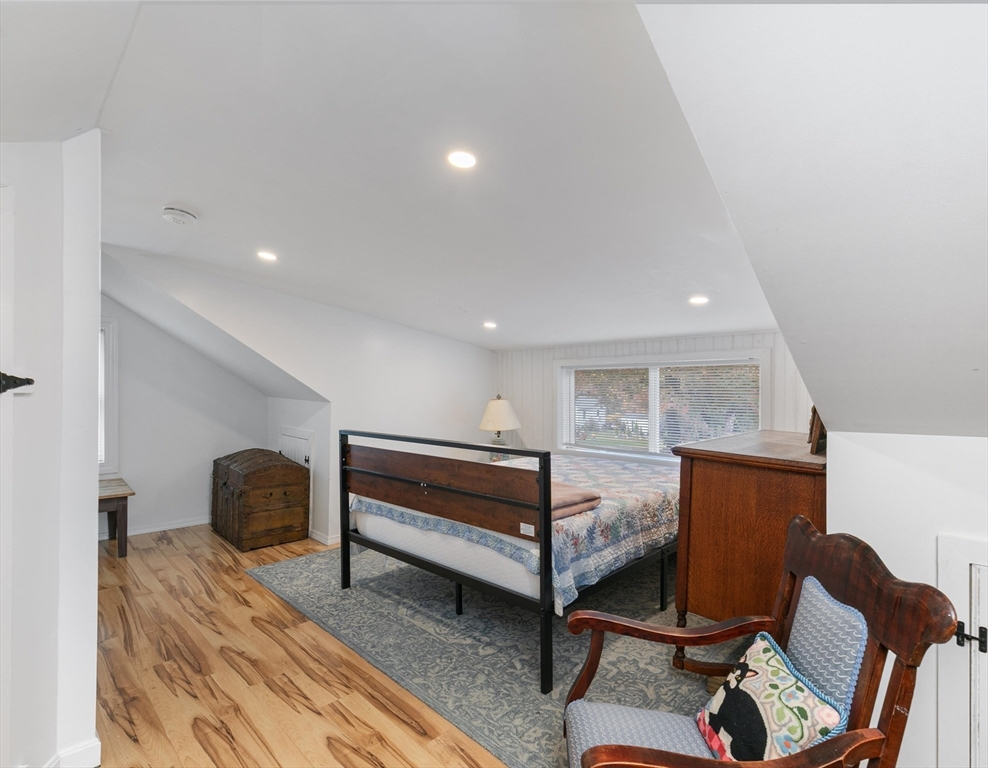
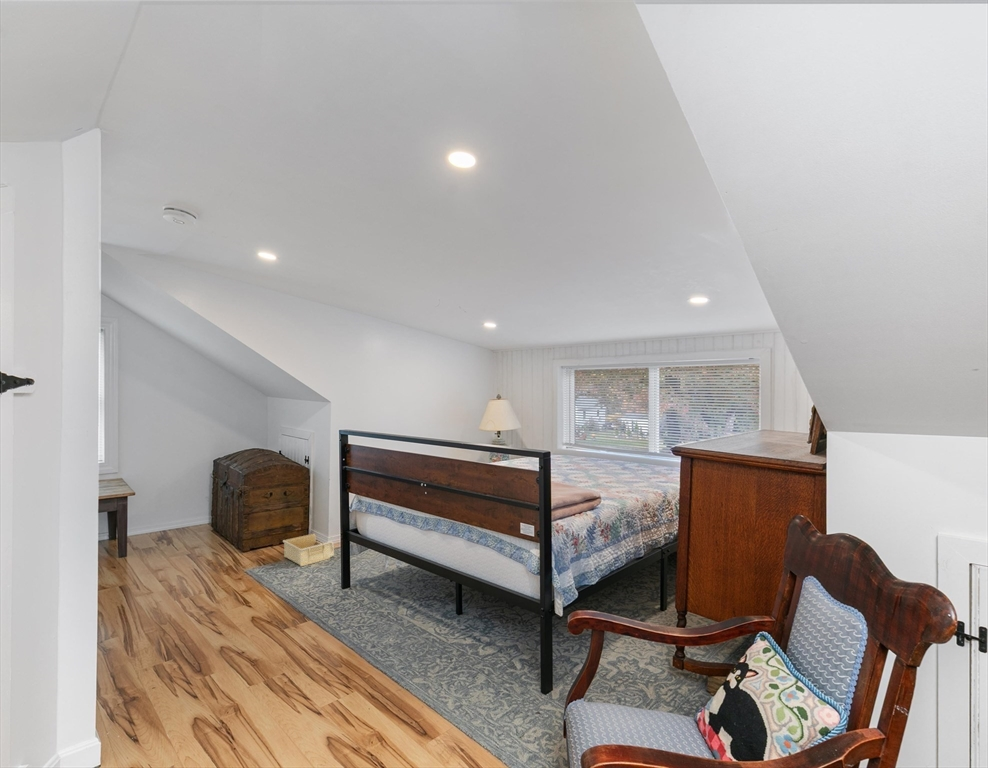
+ storage bin (308, 548)
